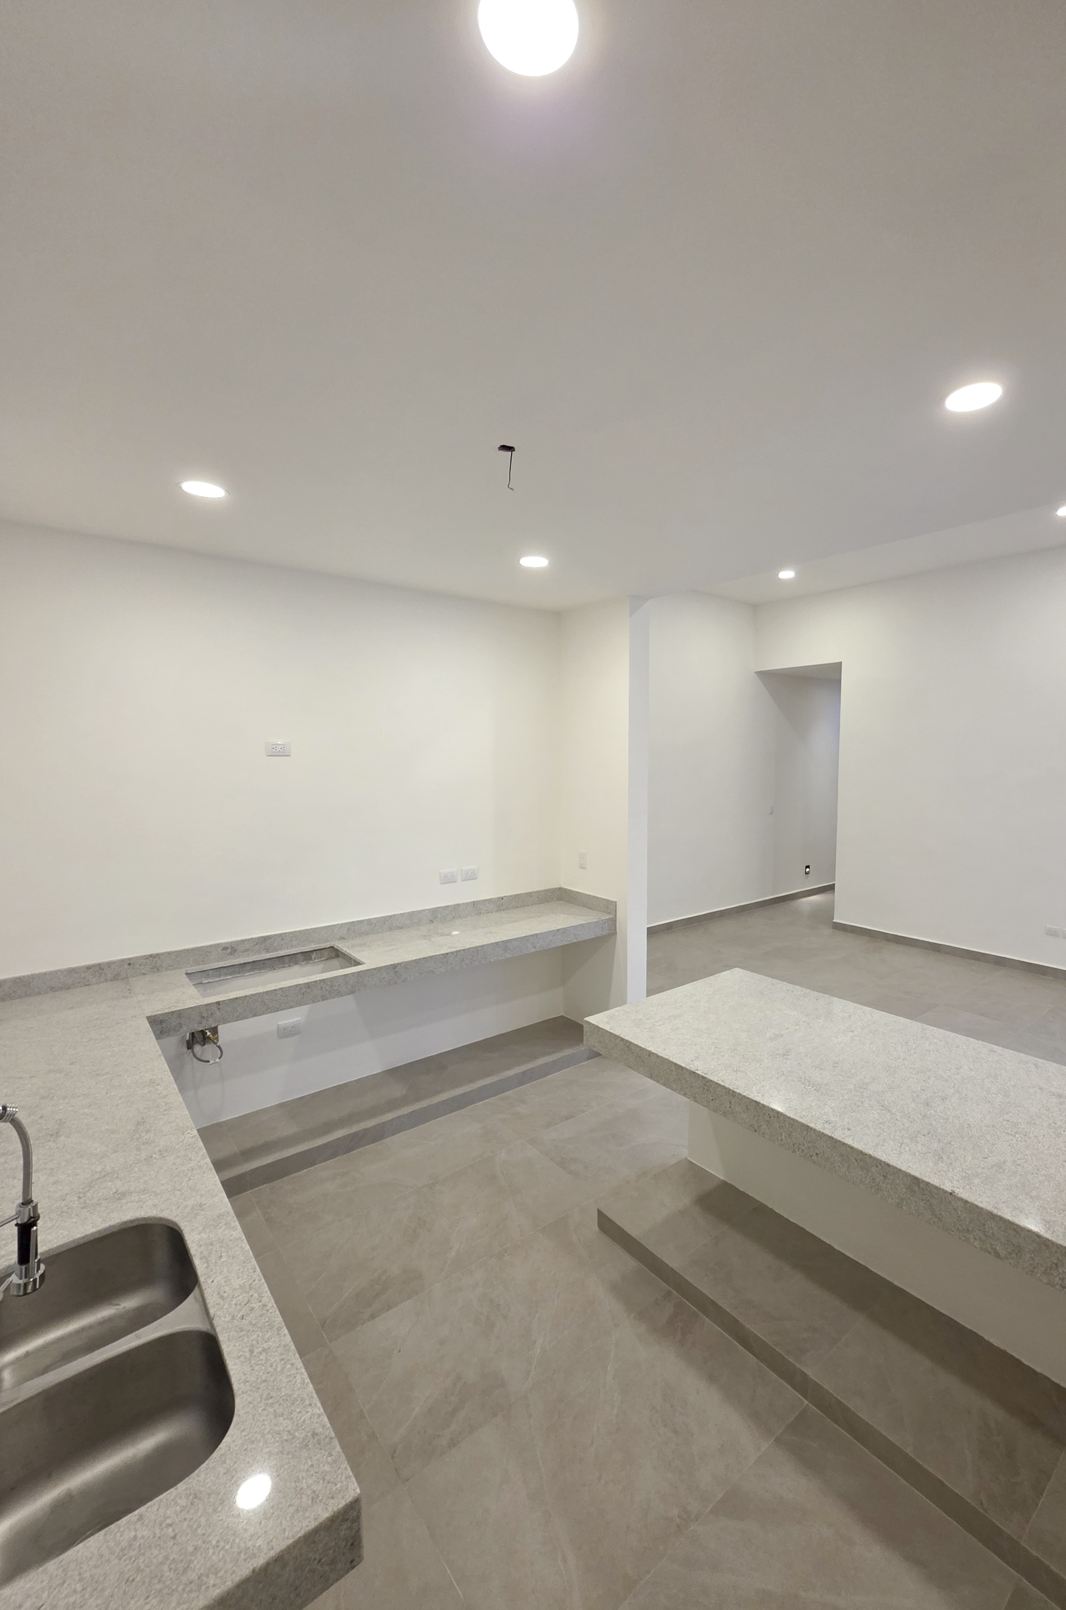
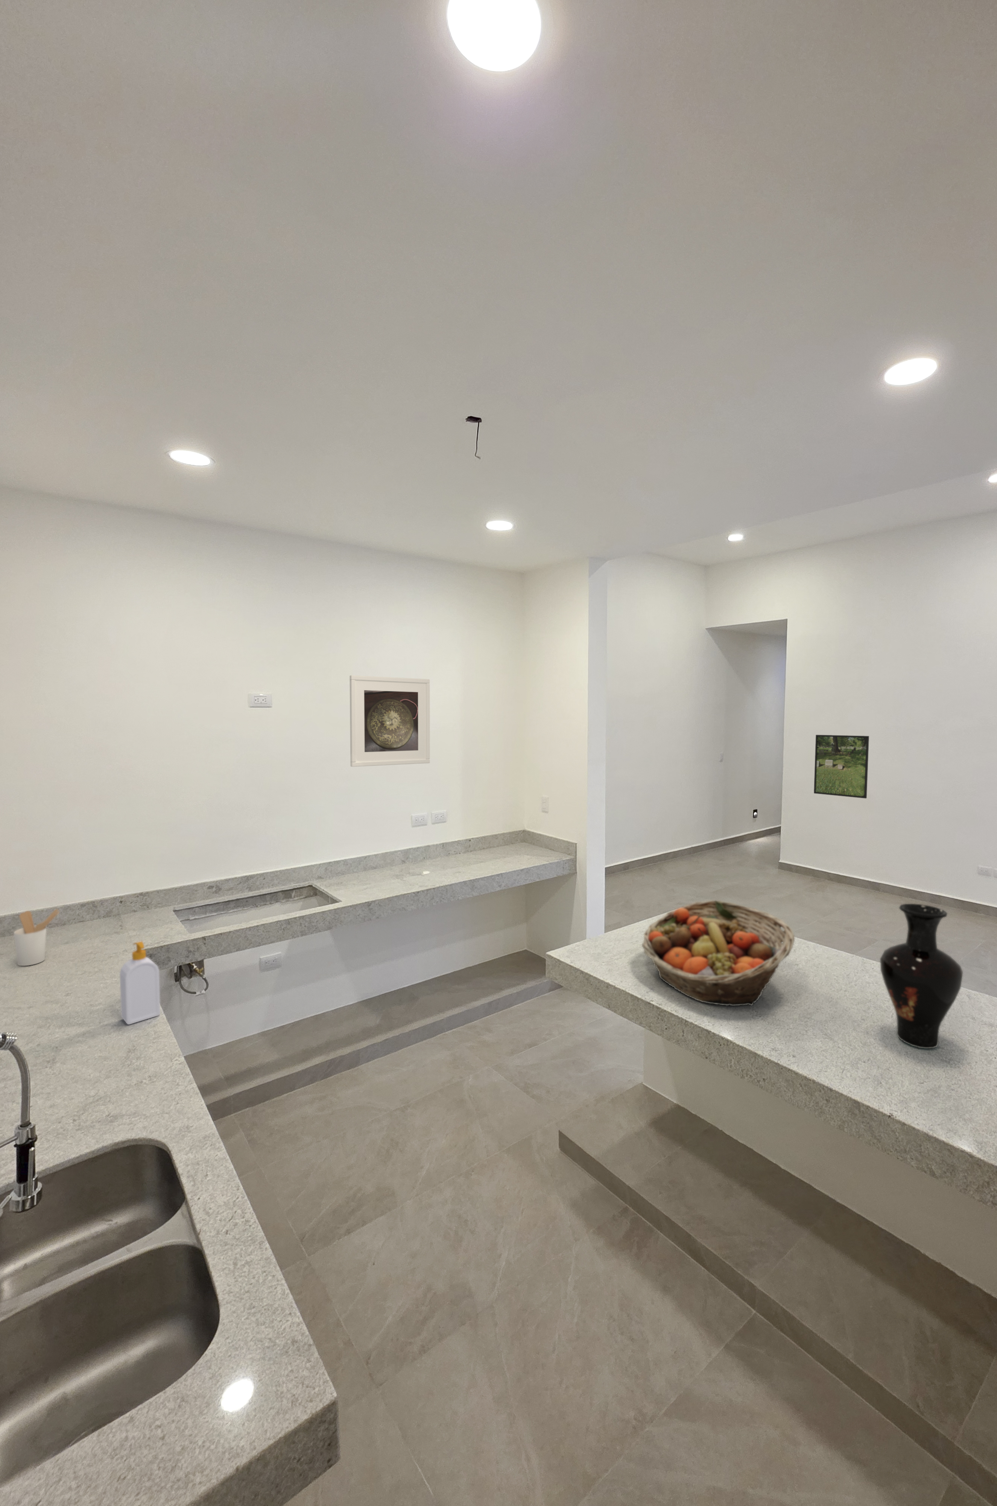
+ fruit basket (713, 948)
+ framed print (392, 721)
+ vase (920, 975)
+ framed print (840, 766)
+ soap bottle (140, 980)
+ utensil holder (39, 936)
